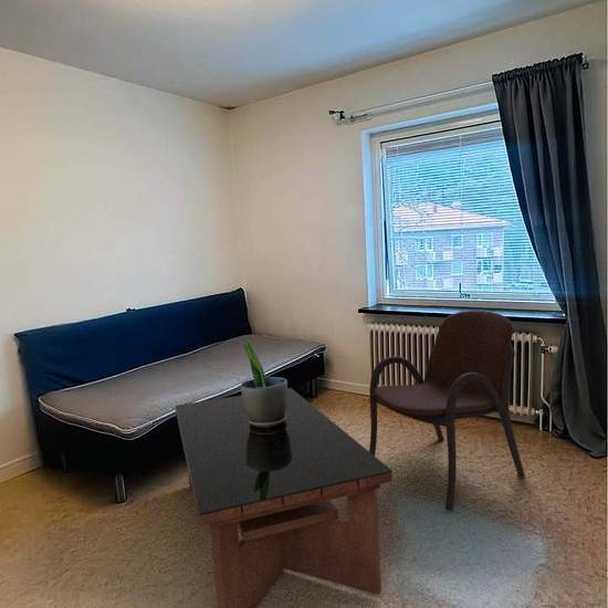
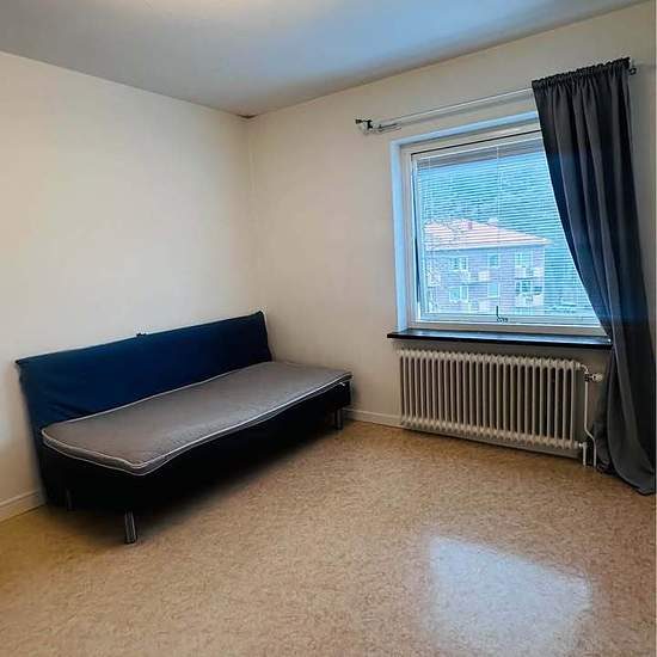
- coffee table (263, 481)
- potted plant (263, 379)
- armchair (443, 394)
